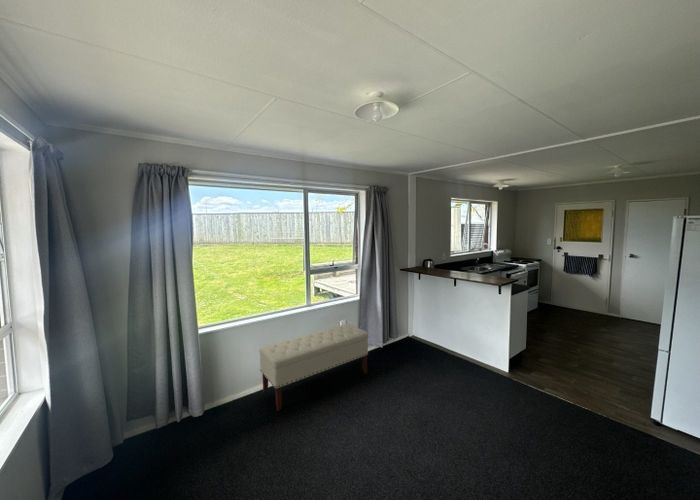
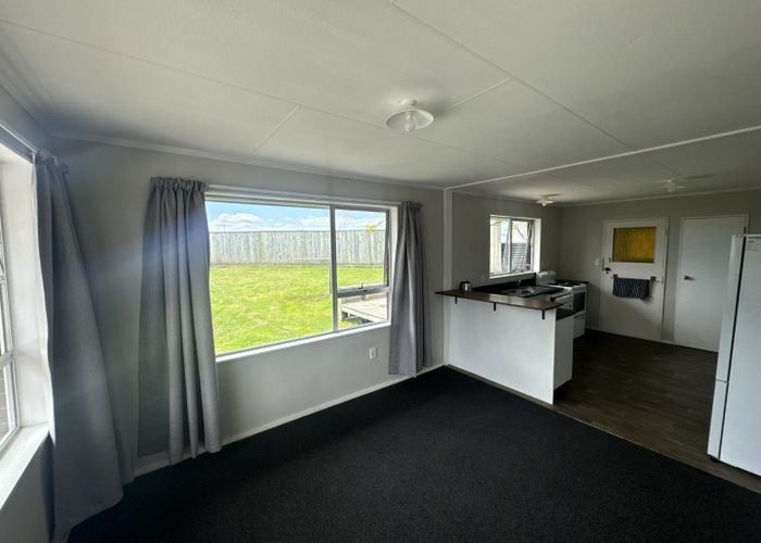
- bench (317, 360)
